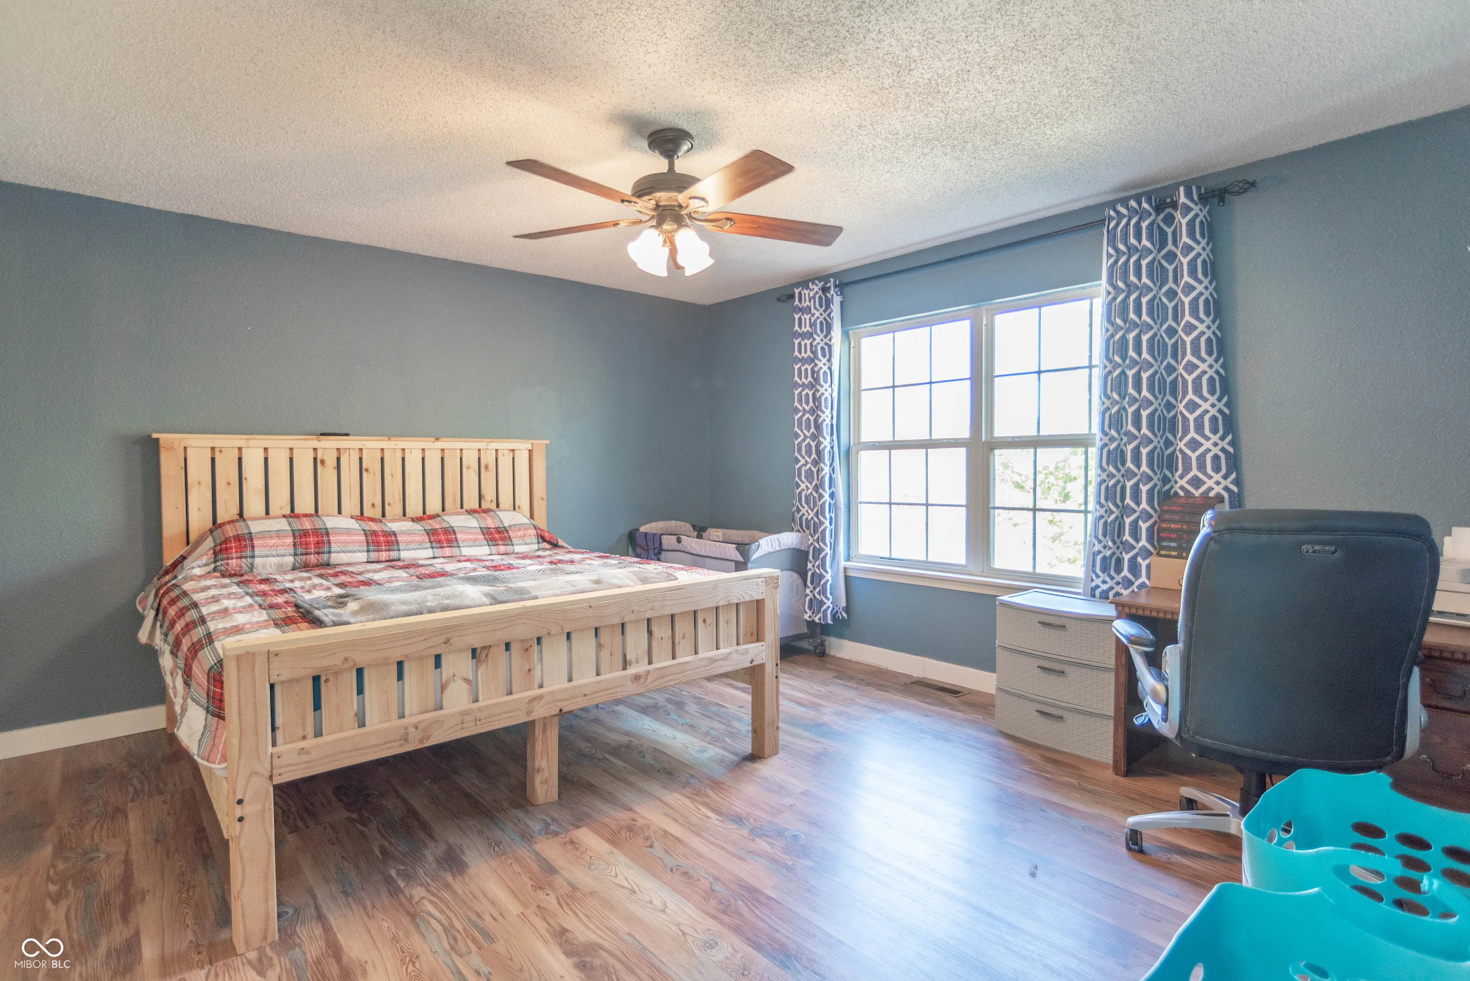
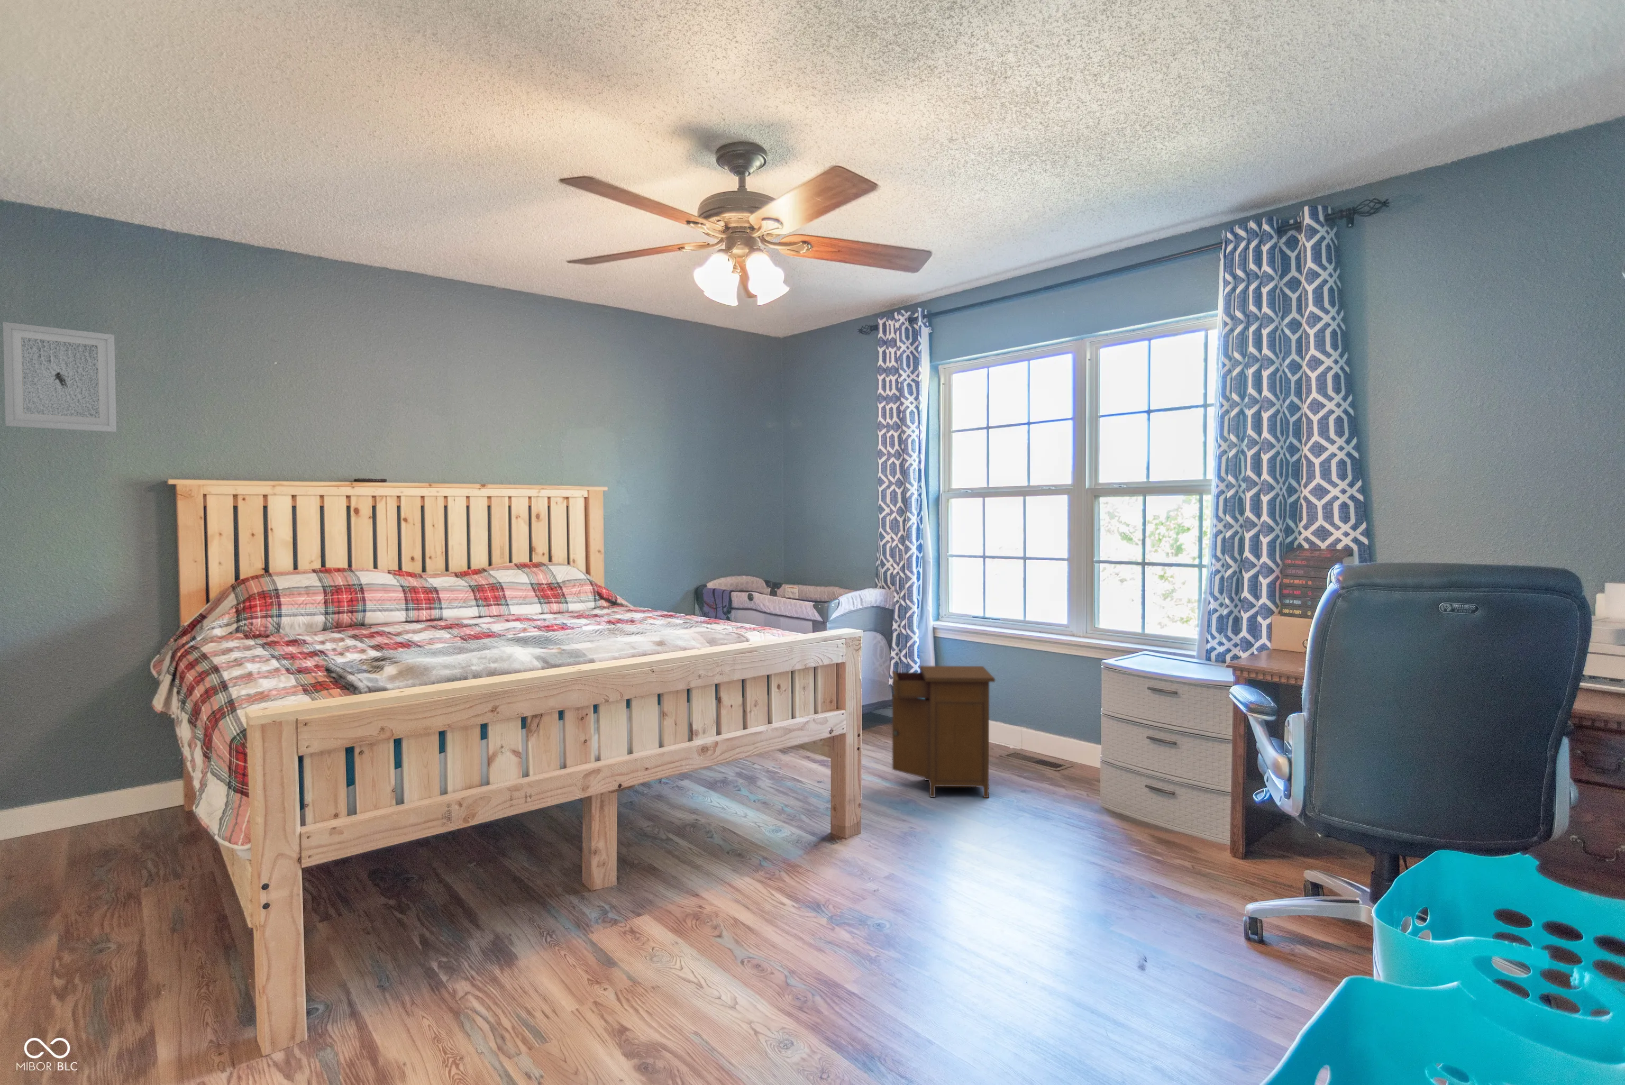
+ nightstand (940, 729)
+ wall art (62, 379)
